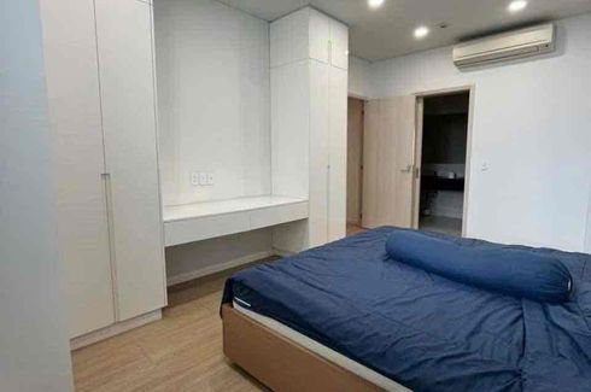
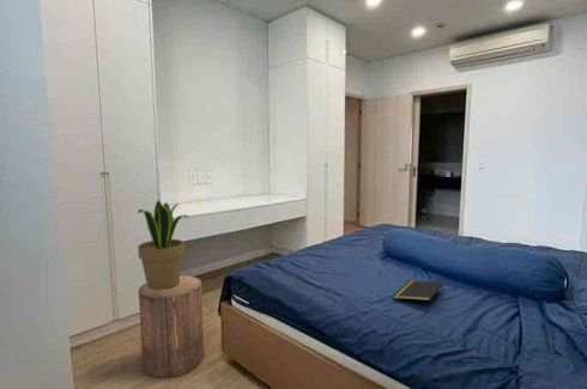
+ notepad (418, 290)
+ potted plant (163, 242)
+ stool (173, 322)
